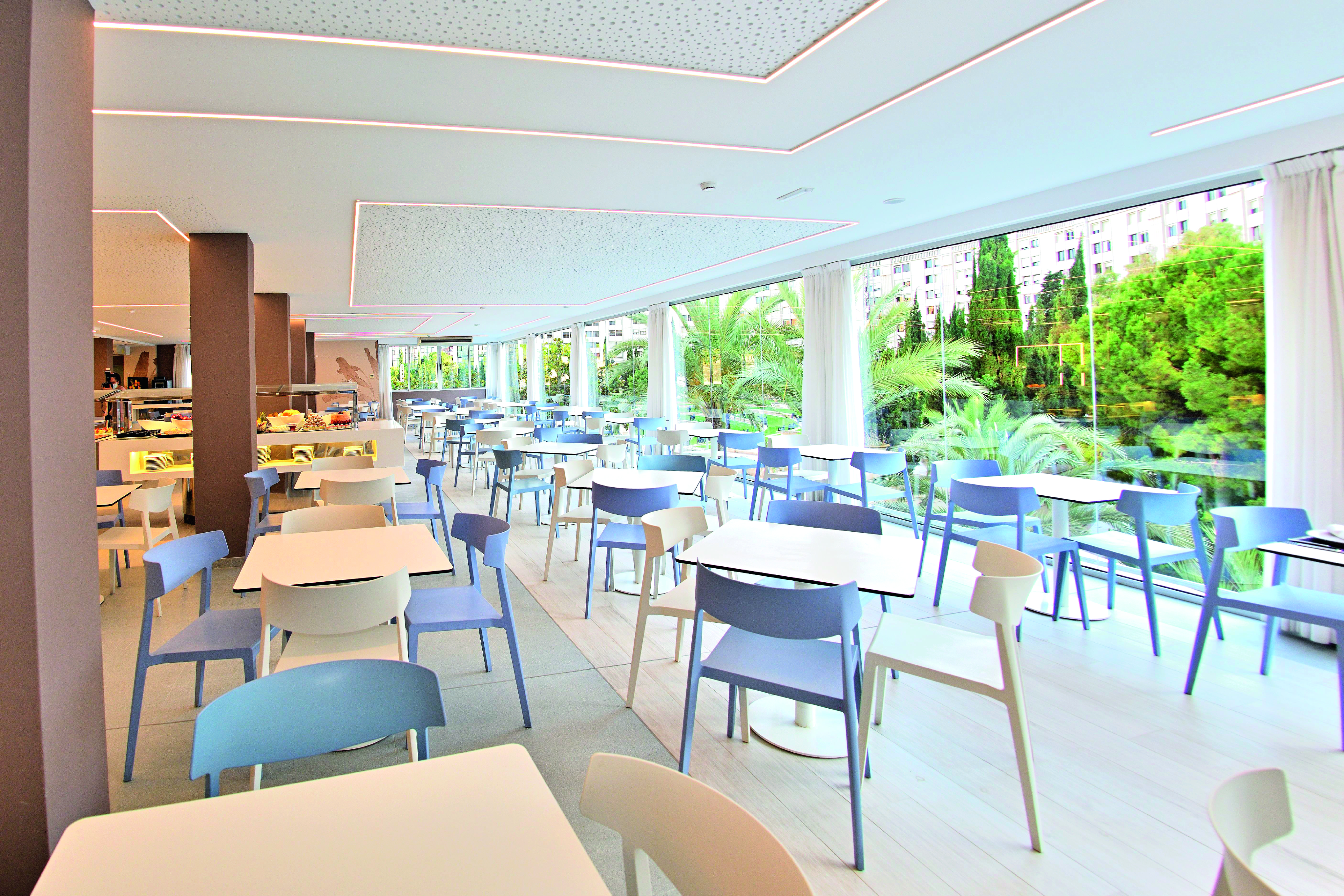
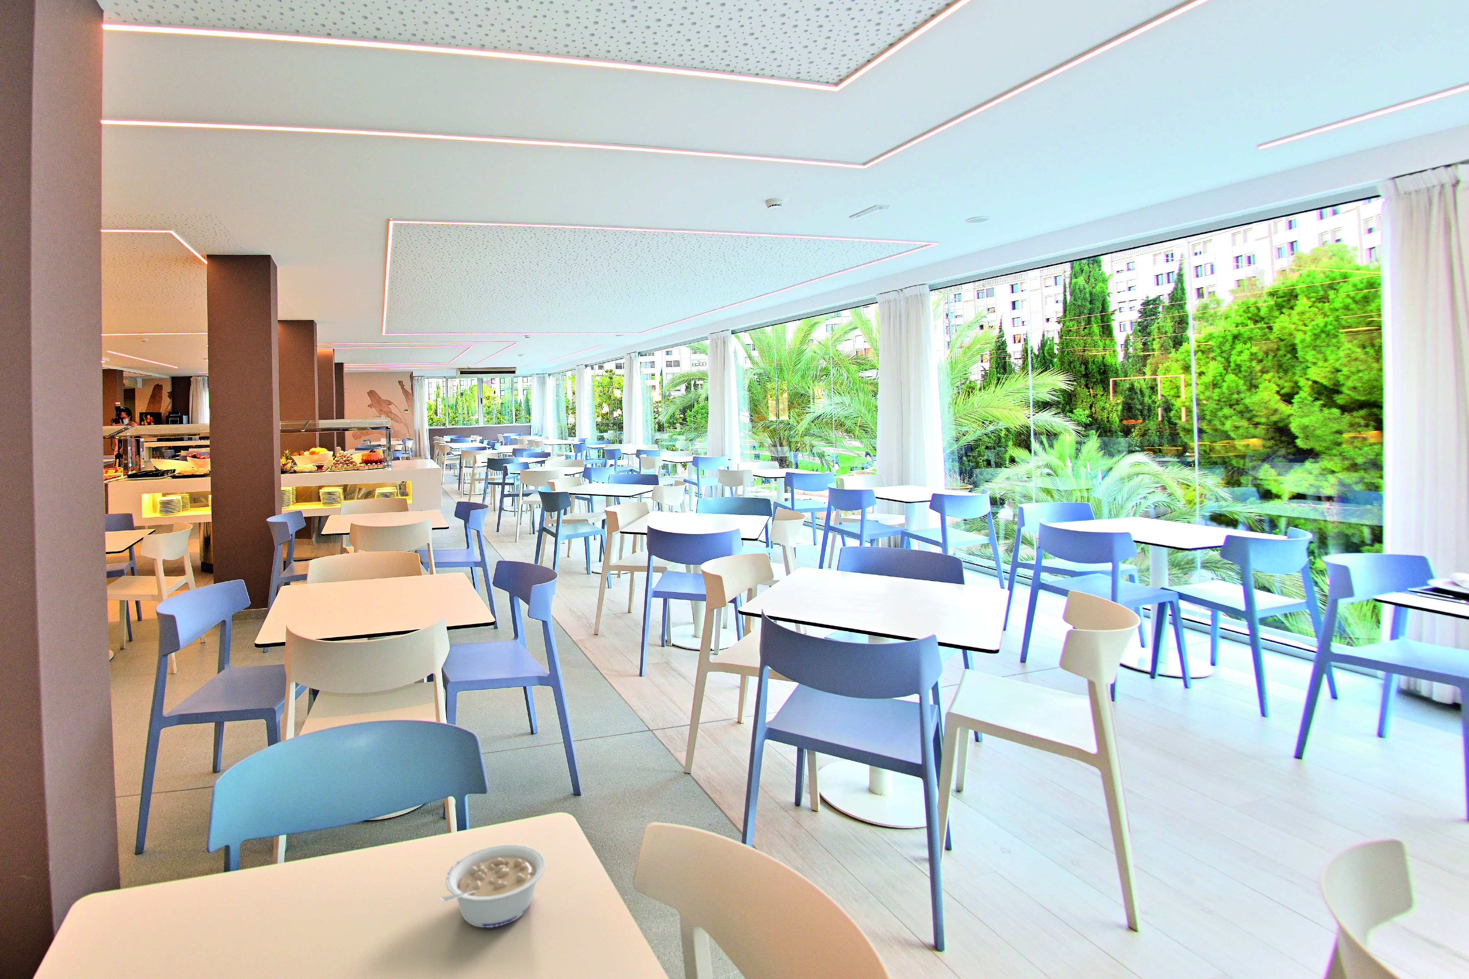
+ legume (496, 887)
